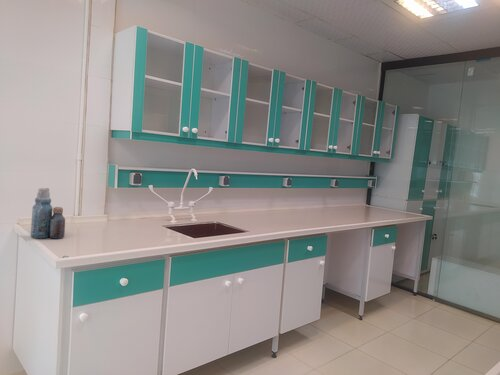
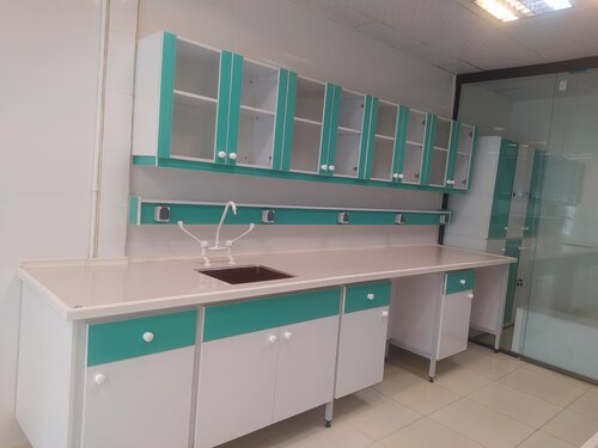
- bottle (48, 212)
